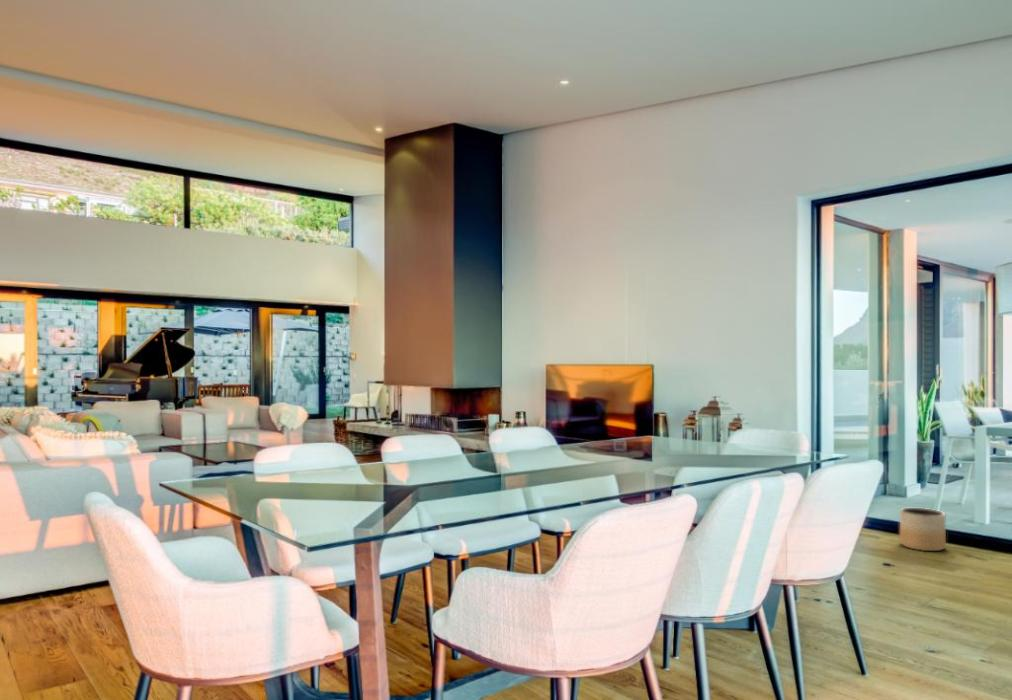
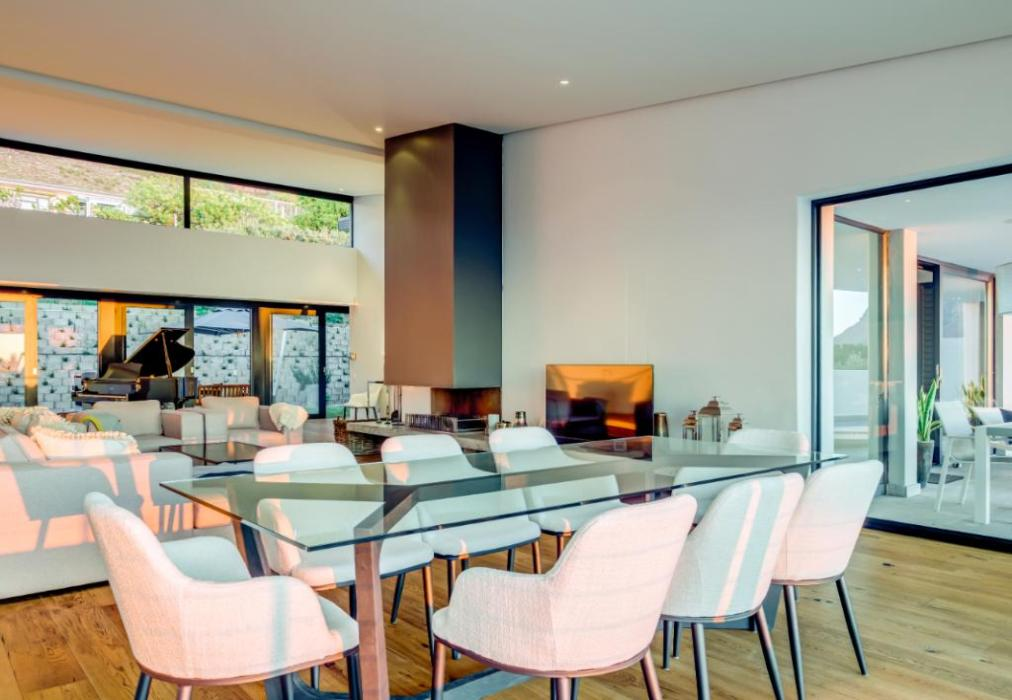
- planter (922, 529)
